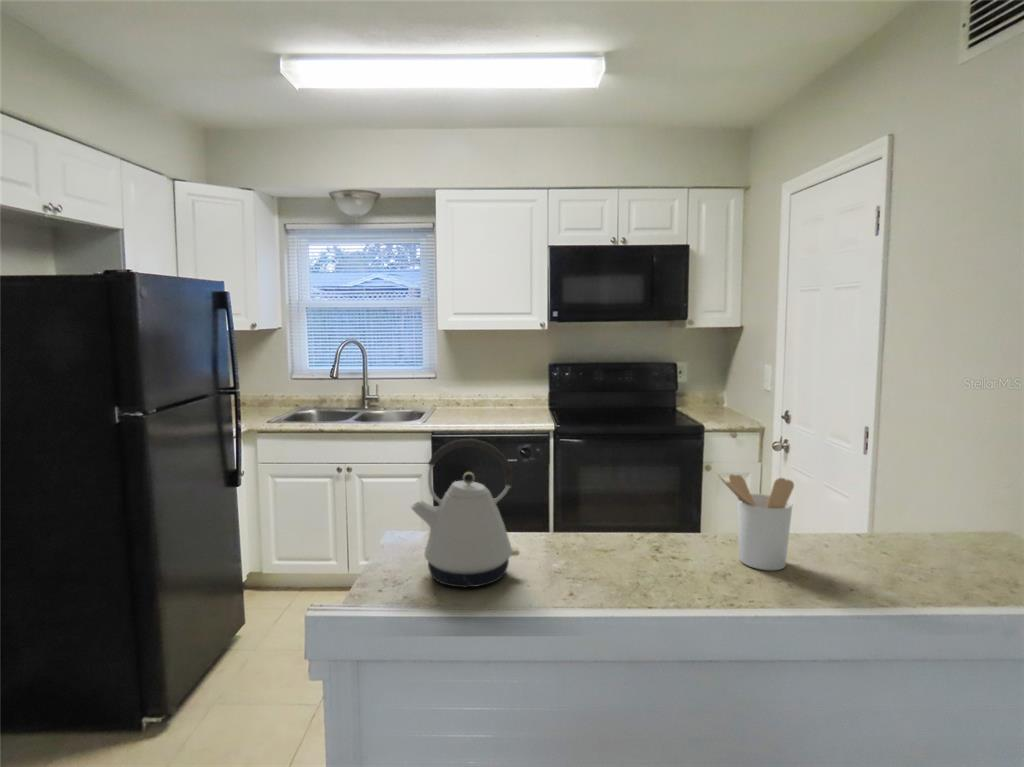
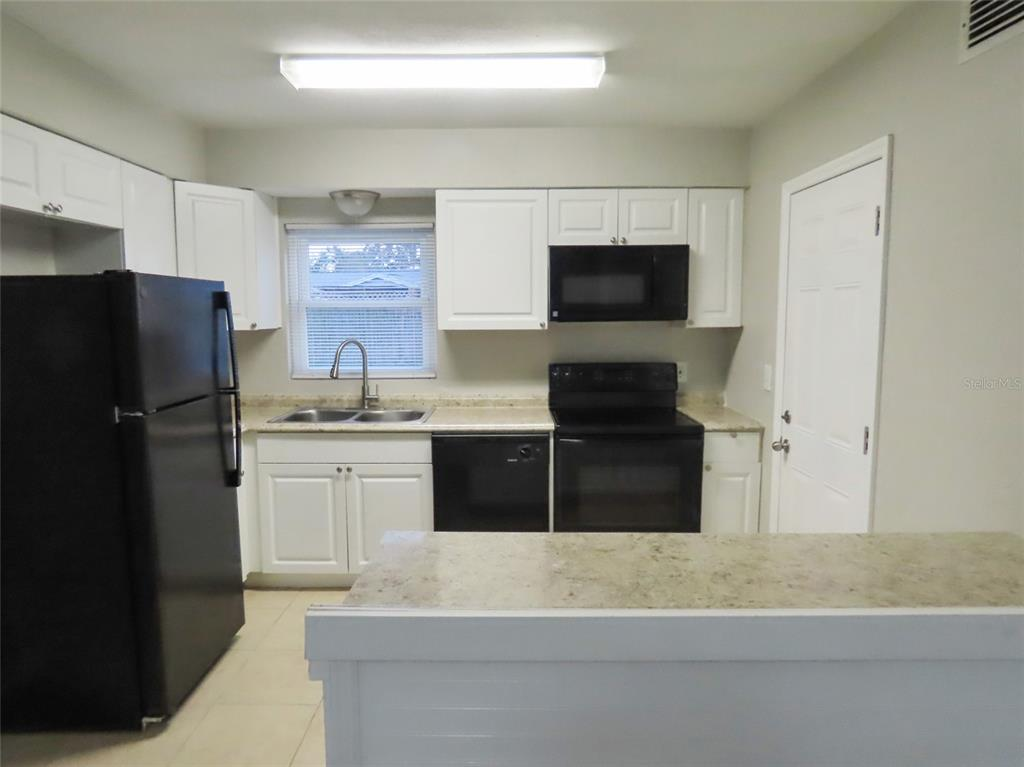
- kettle (464, 507)
- utensil holder (752, 517)
